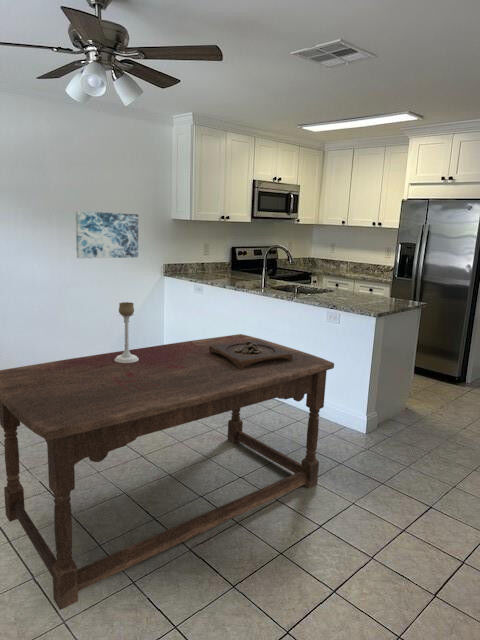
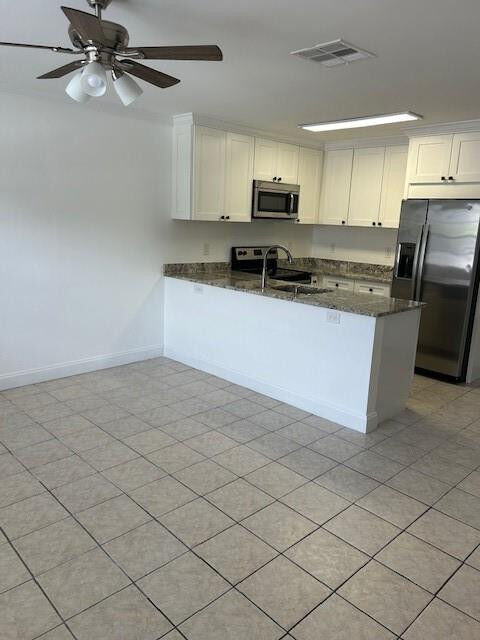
- dining table (174, 426)
- candle holder (126, 331)
- wooden tray (250, 348)
- wall art (108, 235)
